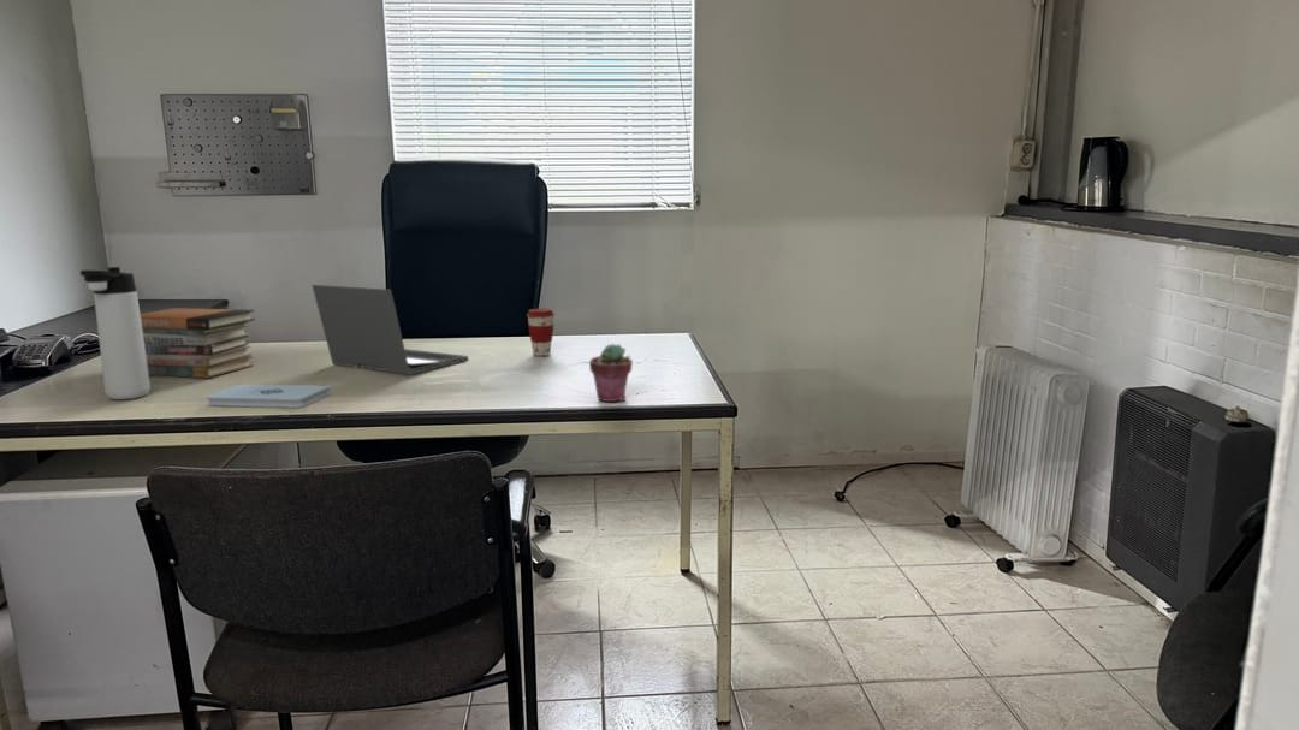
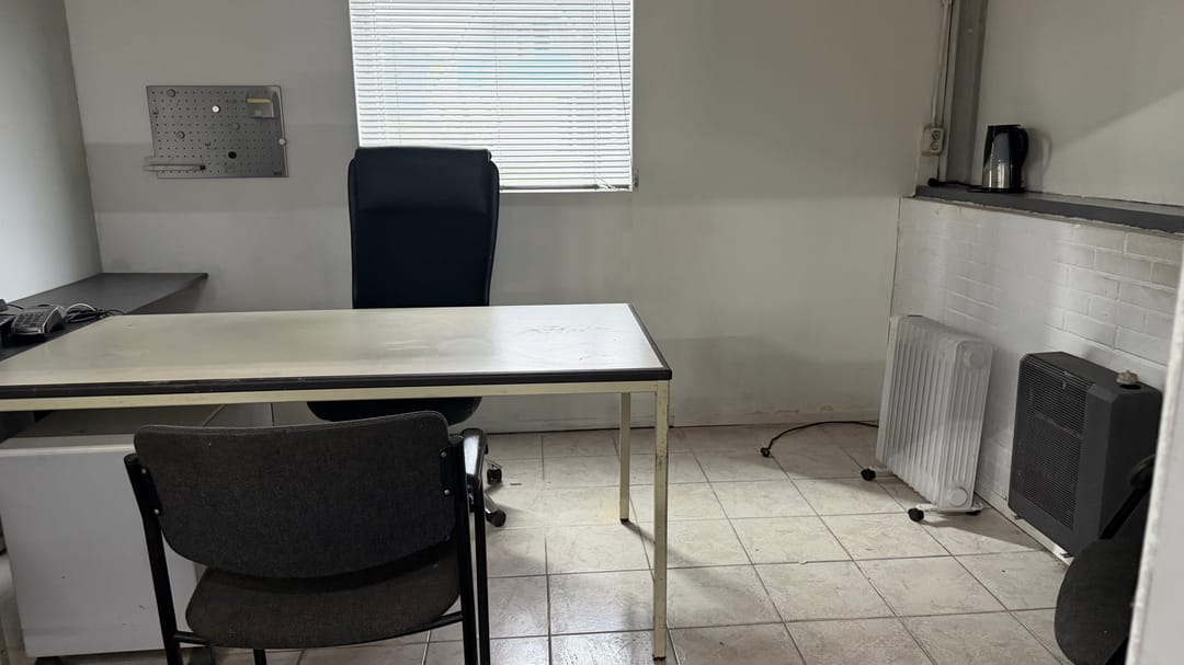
- thermos bottle (114, 333)
- notepad (269, 394)
- coffee cup (540, 332)
- book stack (183, 340)
- laptop (392, 324)
- potted succulent (611, 370)
